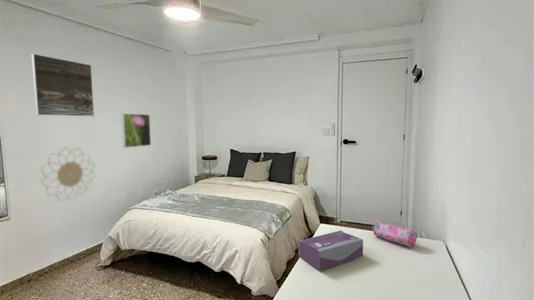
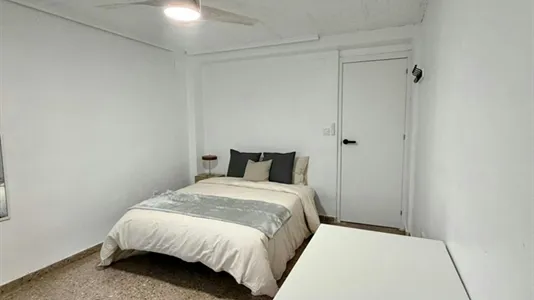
- pencil case (393, 232)
- decorative wall piece (69, 173)
- tissue box (330, 248)
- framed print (65, 88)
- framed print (137, 130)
